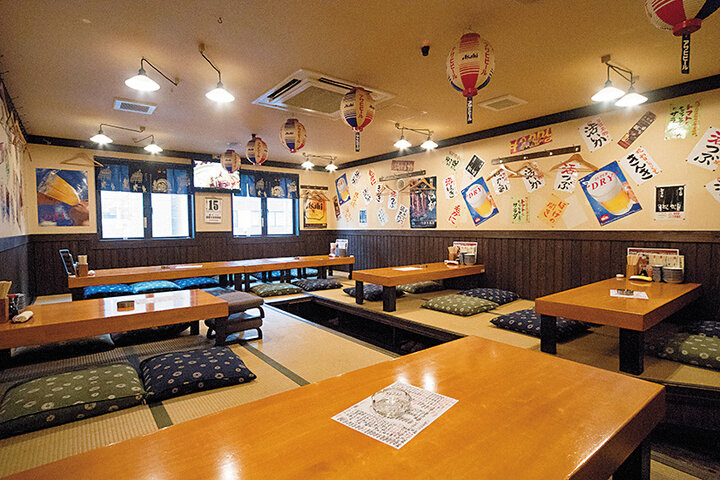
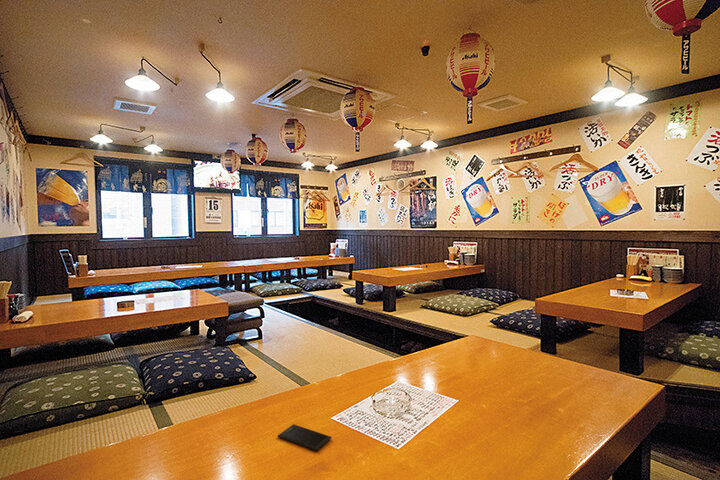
+ smartphone (304, 436)
